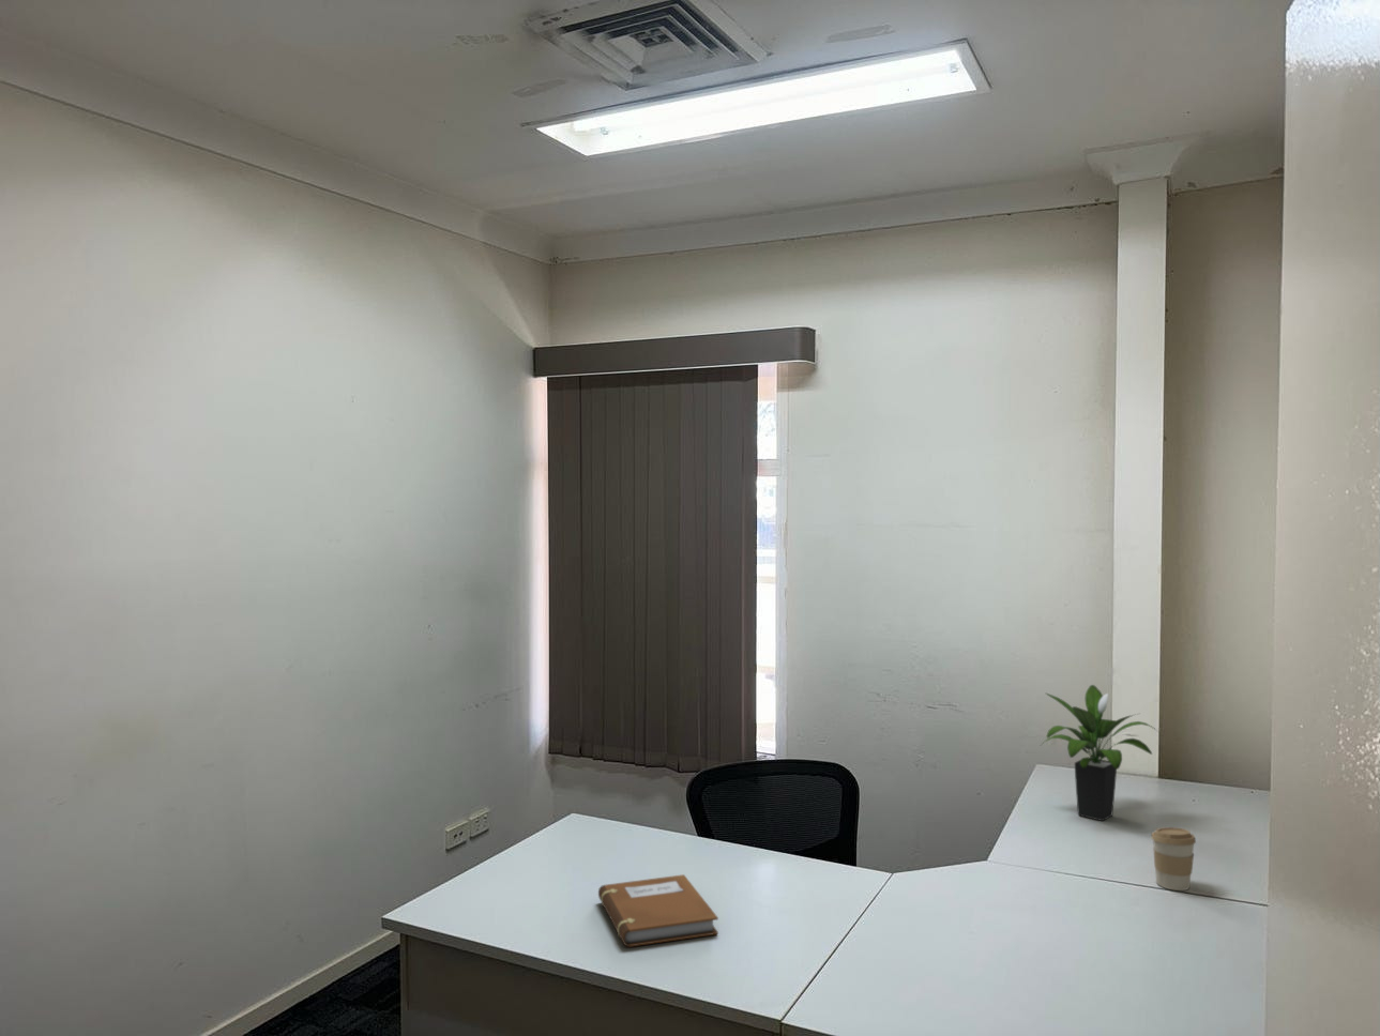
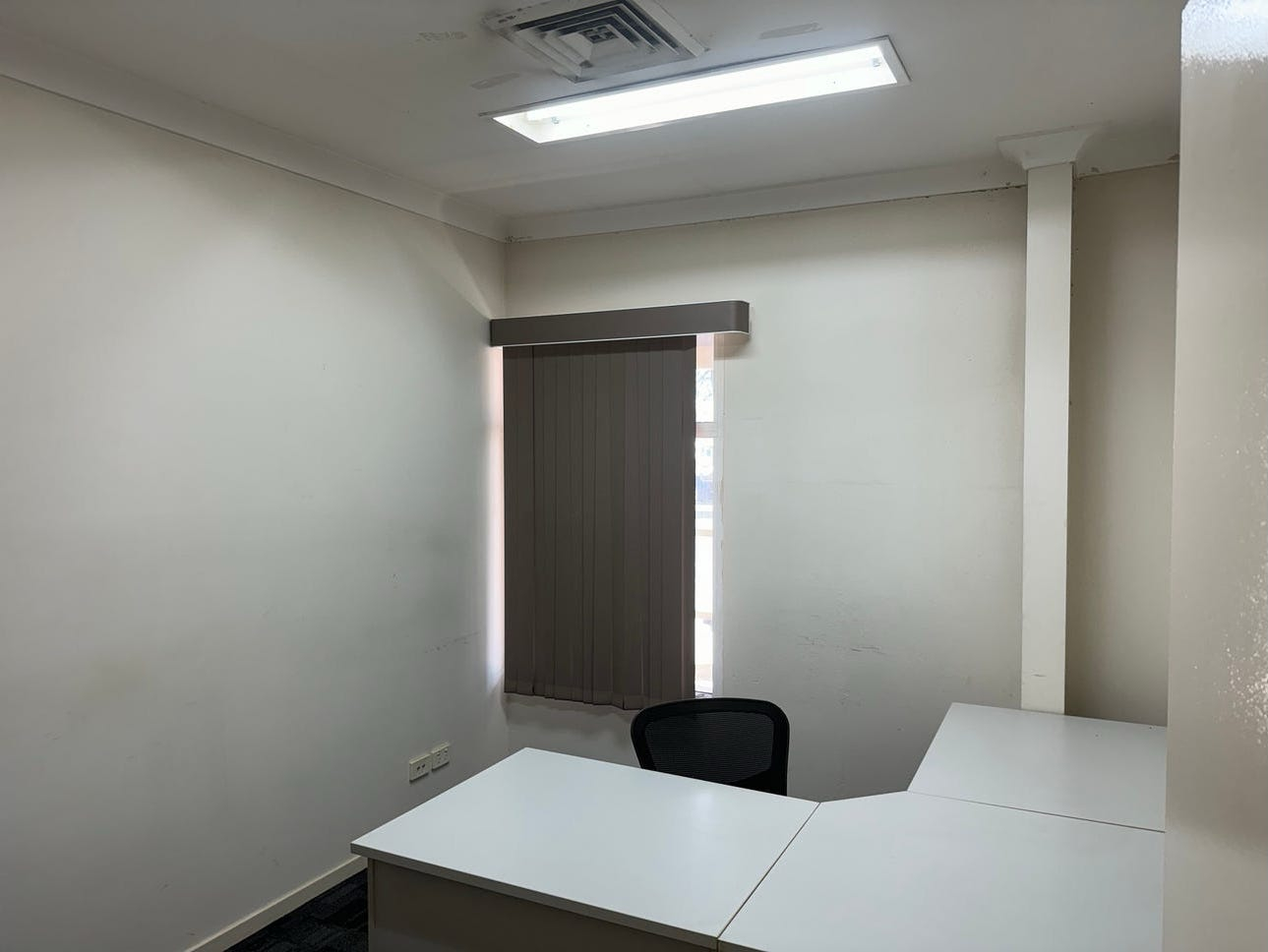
- potted plant (1096, 754)
- notebook (654, 908)
- coffee cup (1172, 856)
